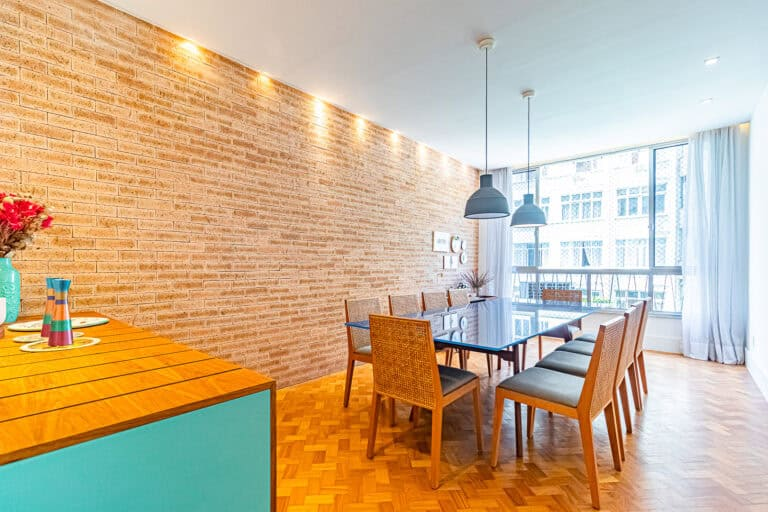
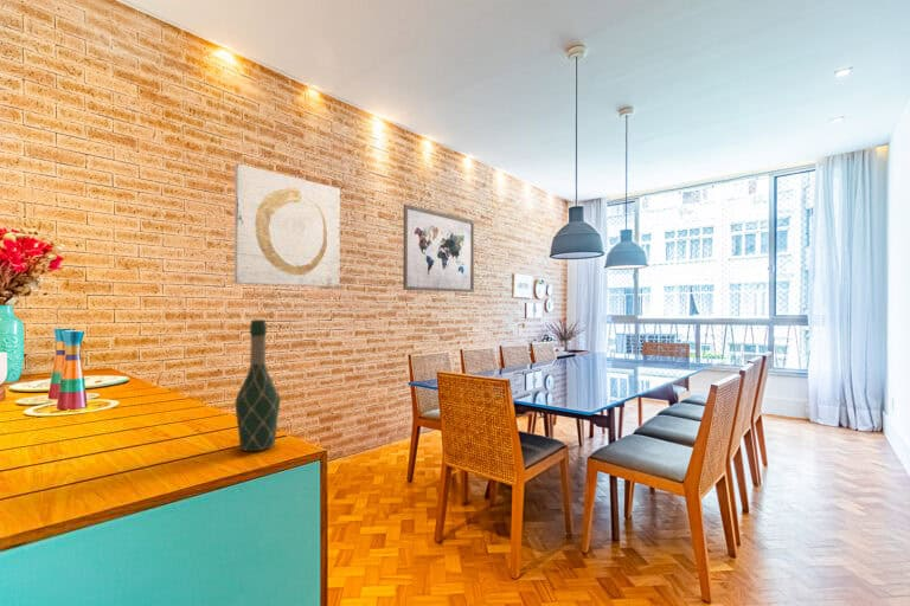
+ wall art (291, 231)
+ wine bottle (257, 382)
+ wall art (441, 252)
